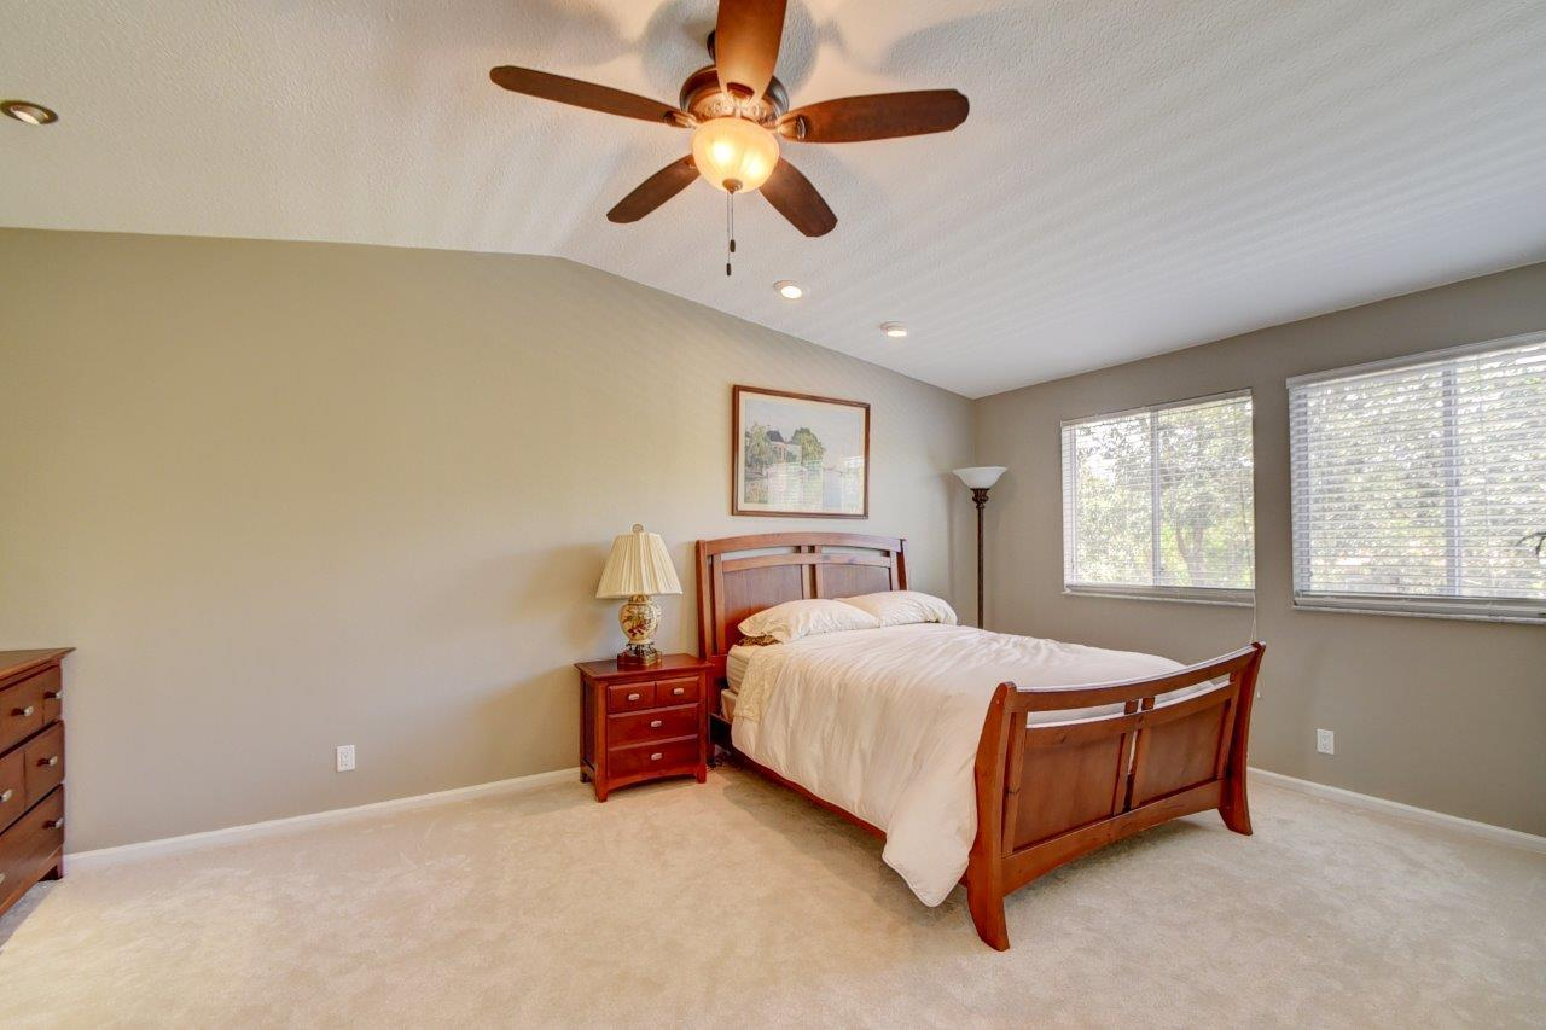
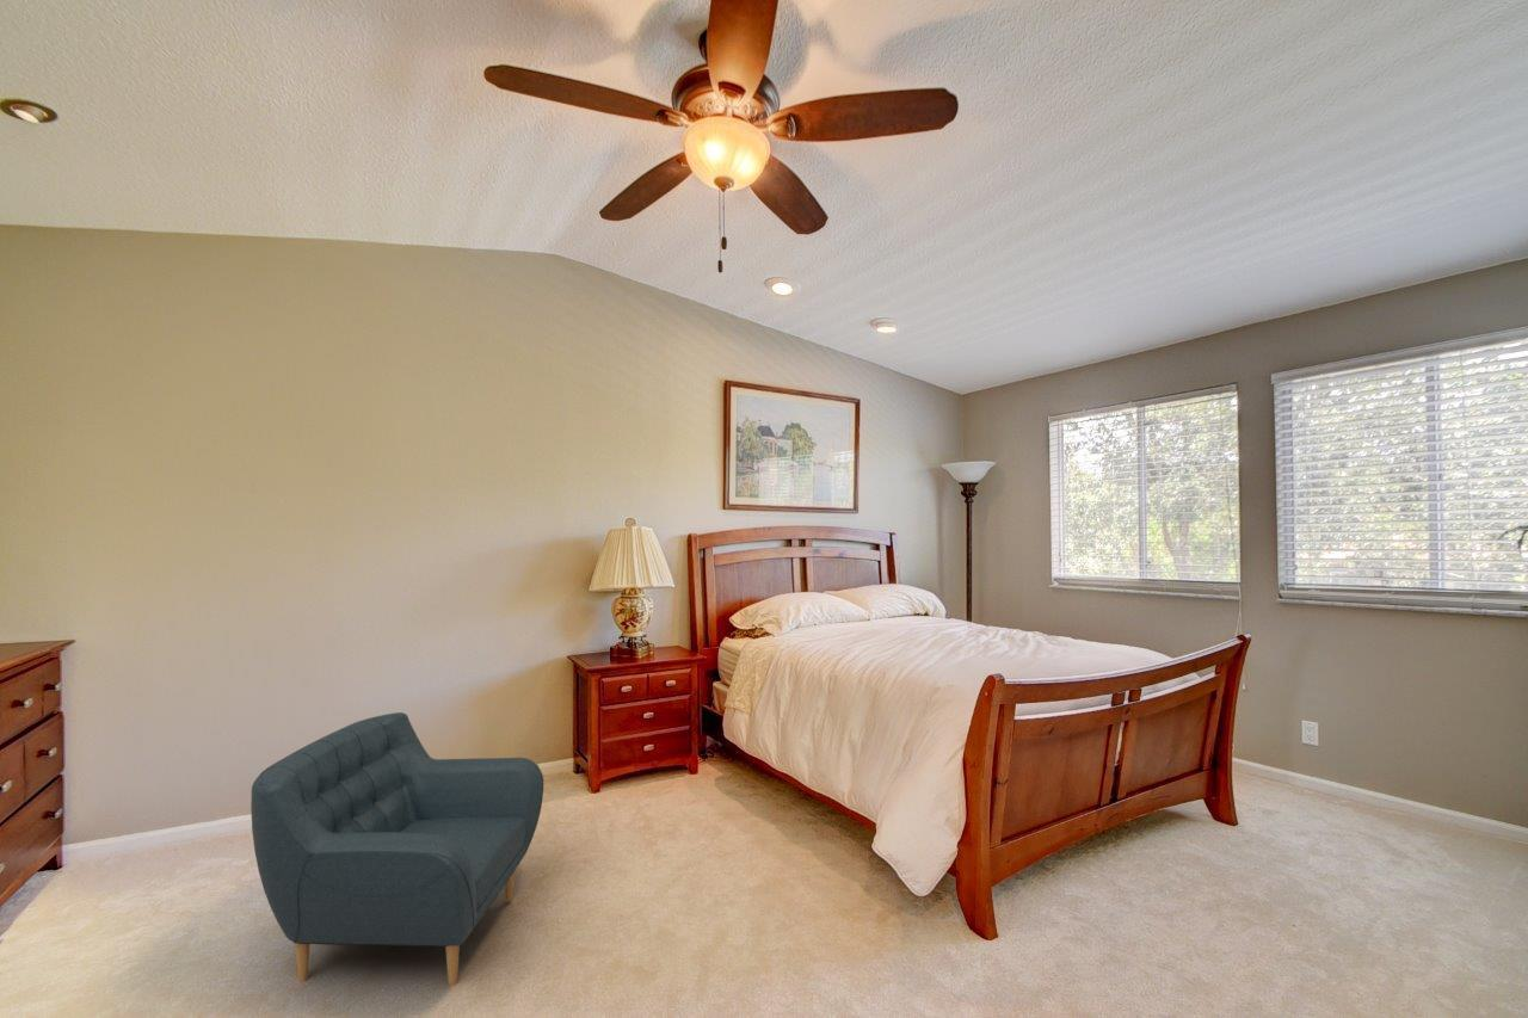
+ armchair (421, 838)
